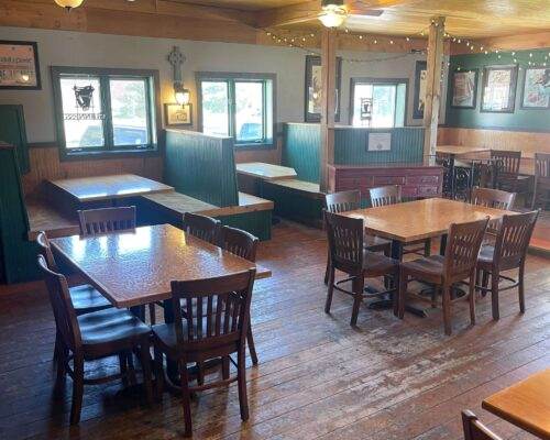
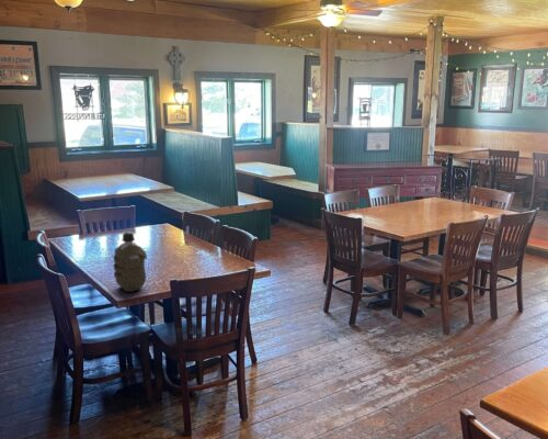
+ water bottle (129, 260)
